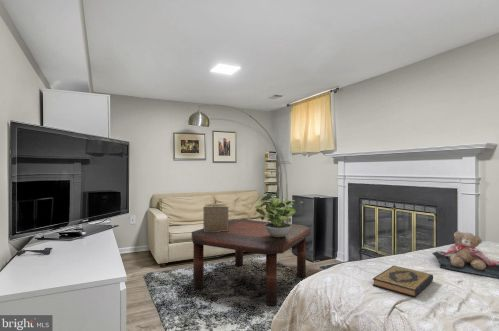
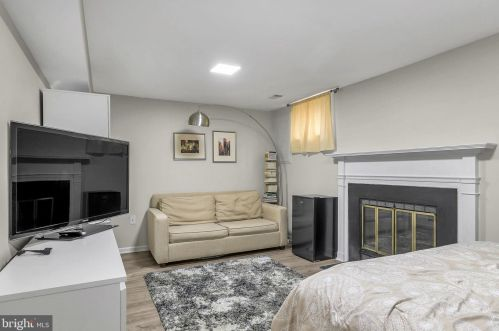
- hardback book (403, 279)
- teddy bear (467, 249)
- potted plant (275, 214)
- coffee table (252, 252)
- decorative box (216, 216)
